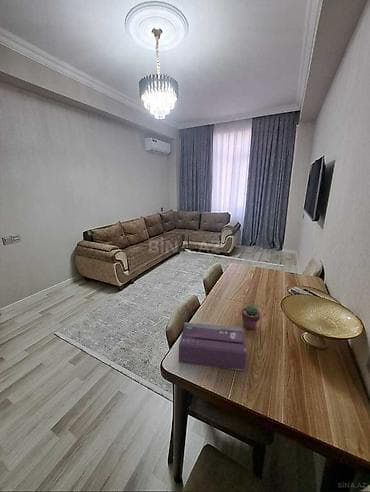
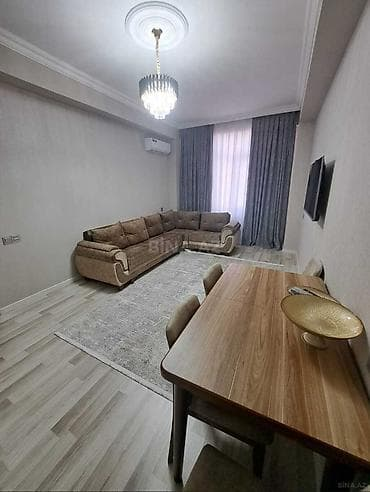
- potted succulent (250, 316)
- tissue box (211, 343)
